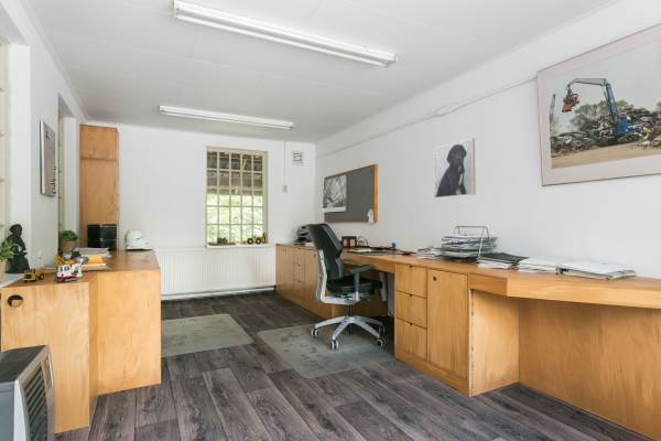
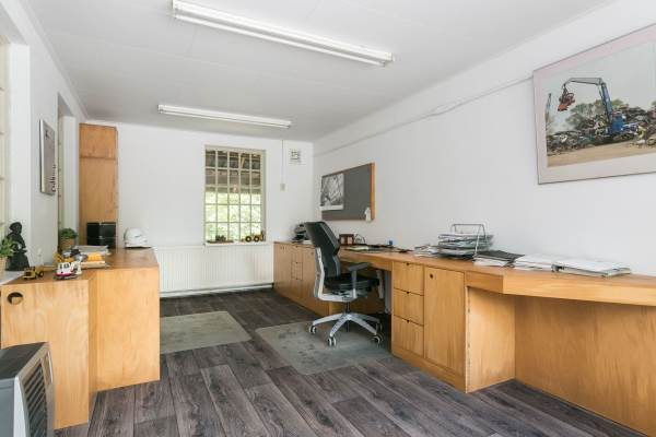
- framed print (453, 170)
